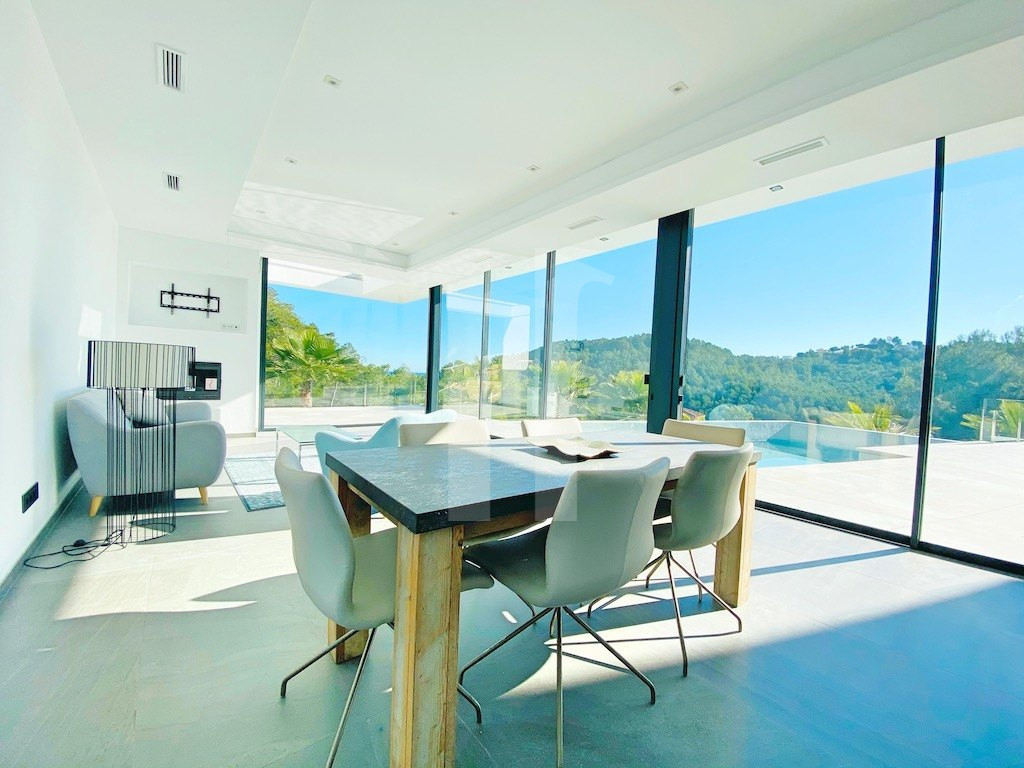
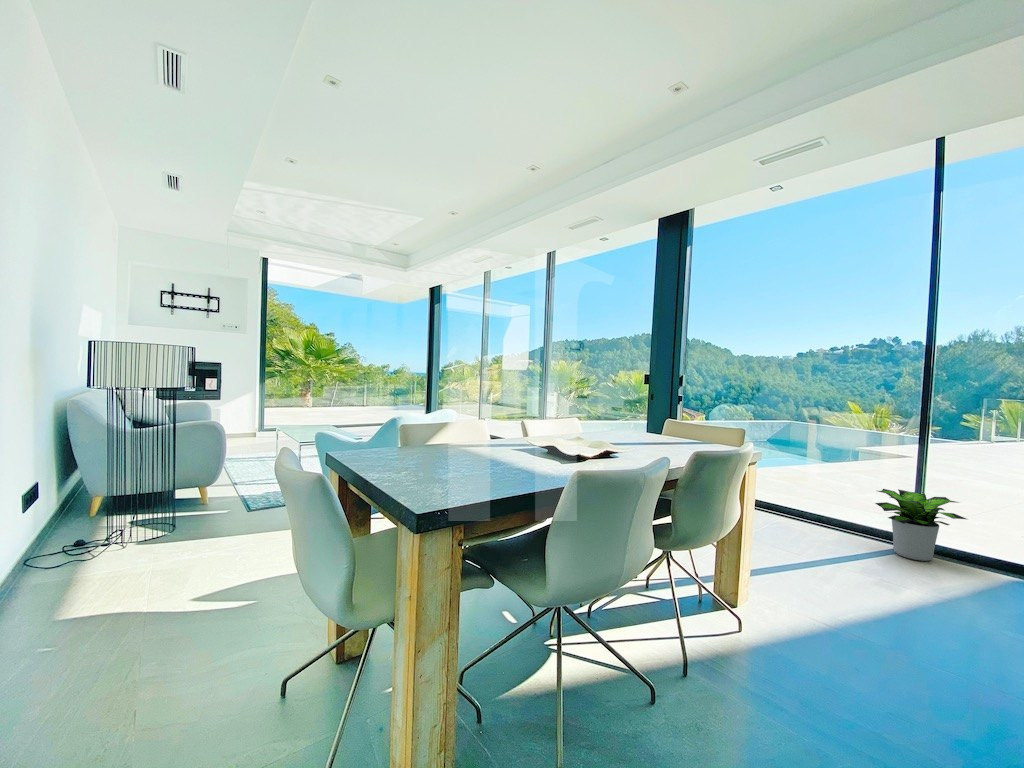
+ potted plant (919, 526)
